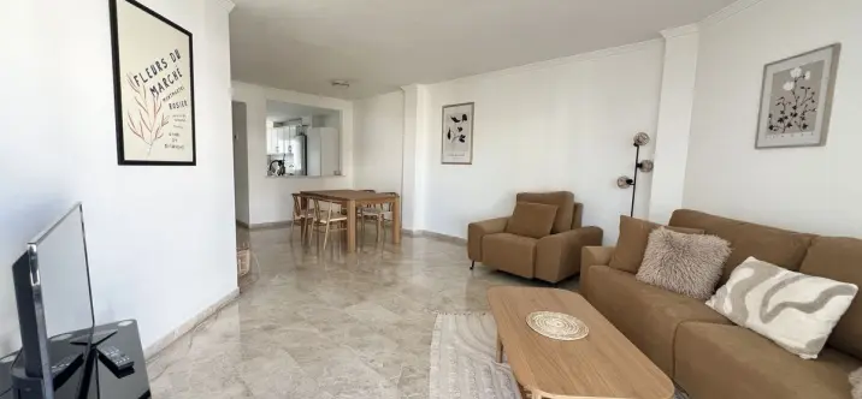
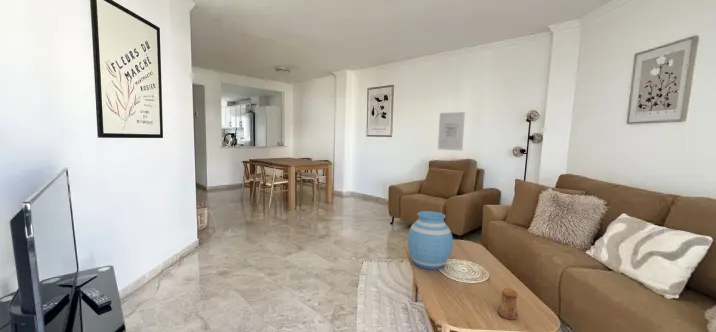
+ vase (429, 239)
+ wall art (450, 131)
+ cup (508, 303)
